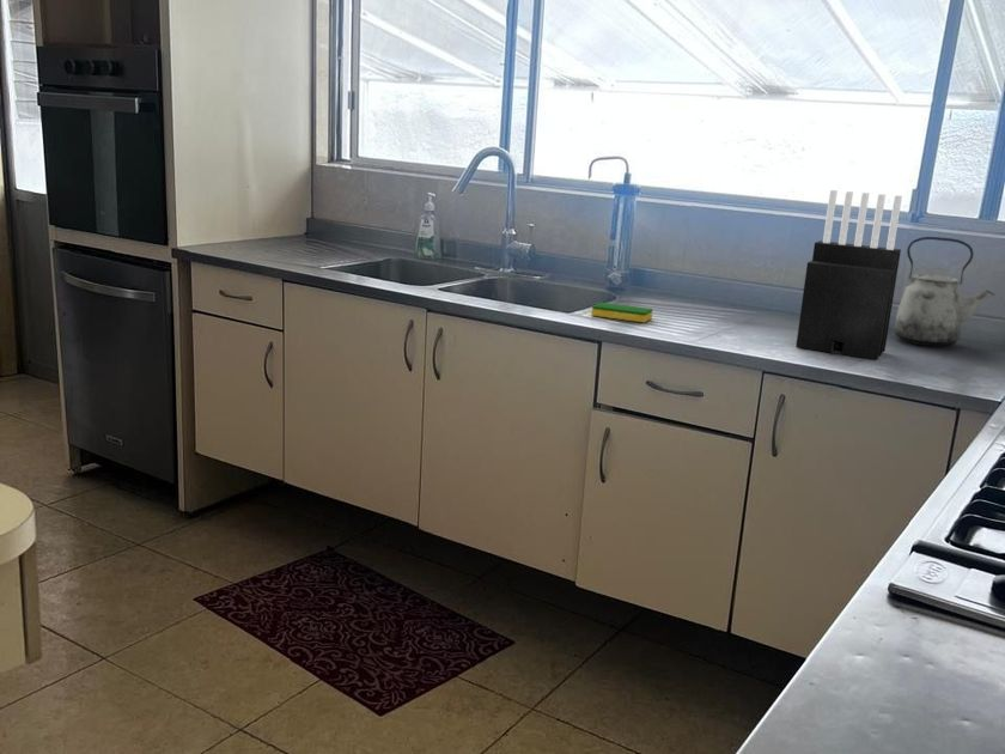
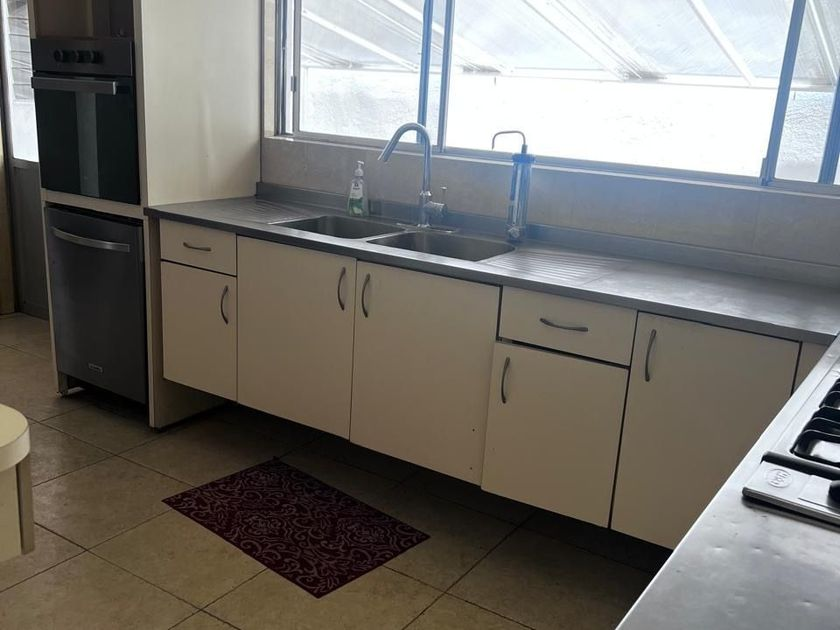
- dish sponge (621, 311)
- kettle (945, 292)
- knife block (851, 273)
